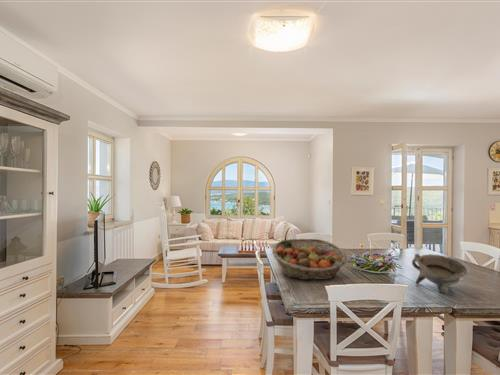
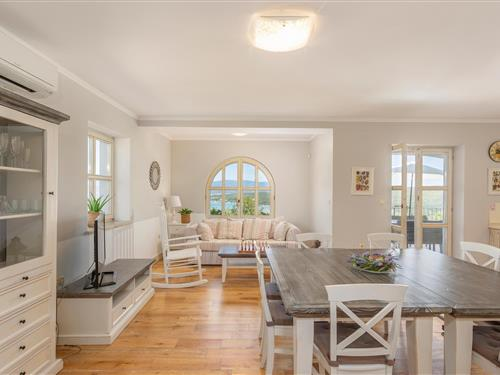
- bowl (440, 273)
- fruit basket (308, 258)
